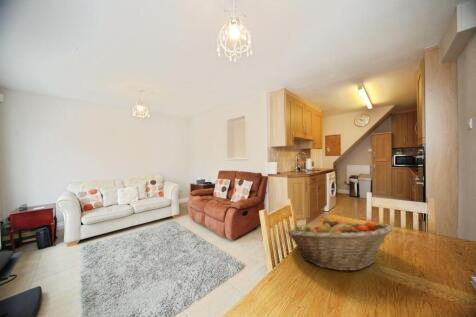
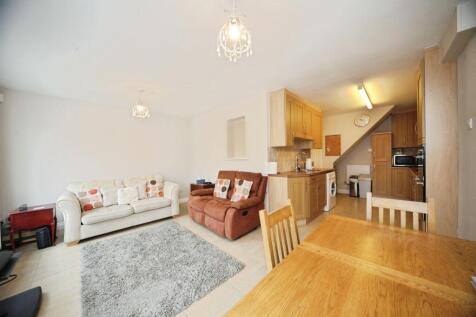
- fruit basket (336, 237)
